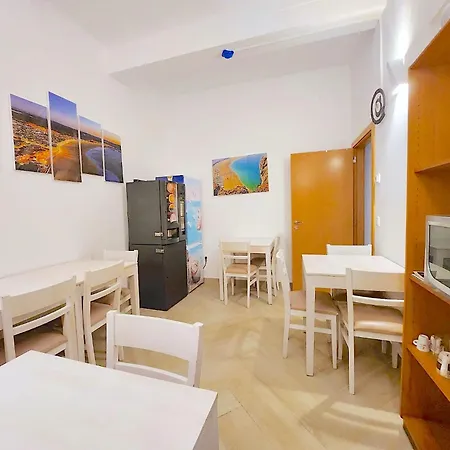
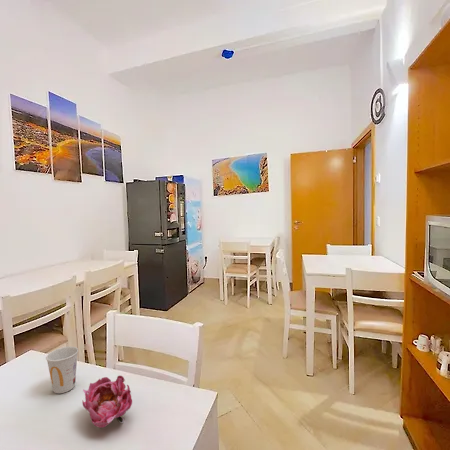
+ cup (63, 370)
+ flower (106, 402)
